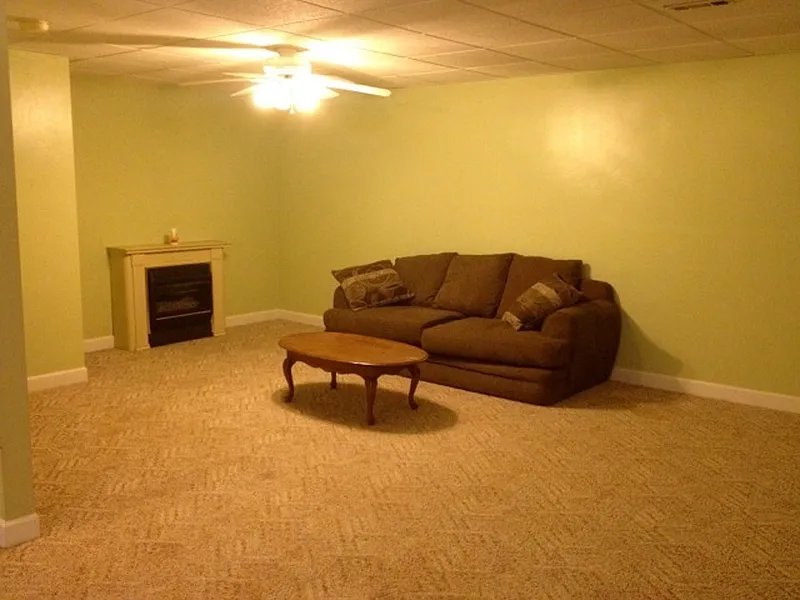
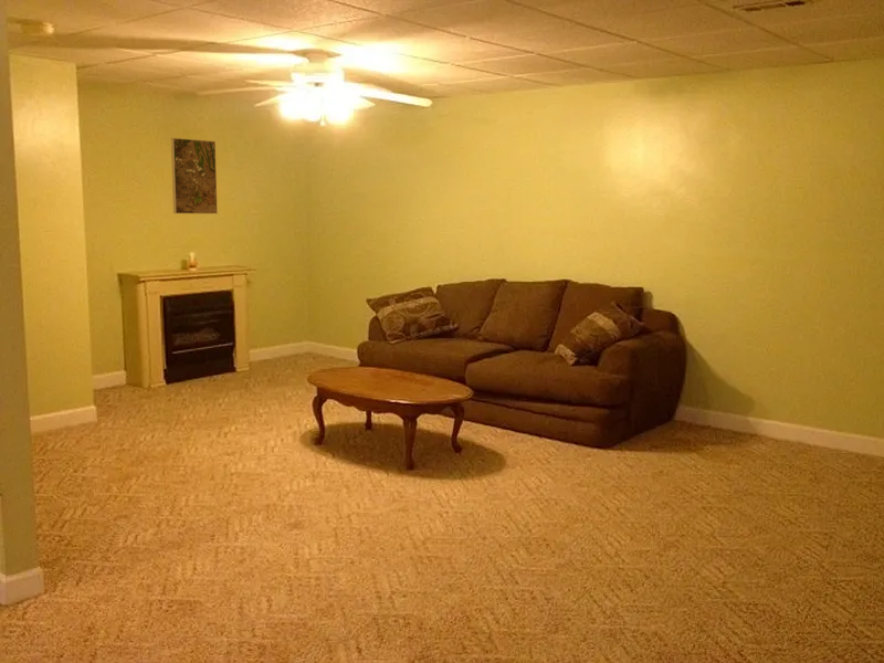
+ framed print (194, 177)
